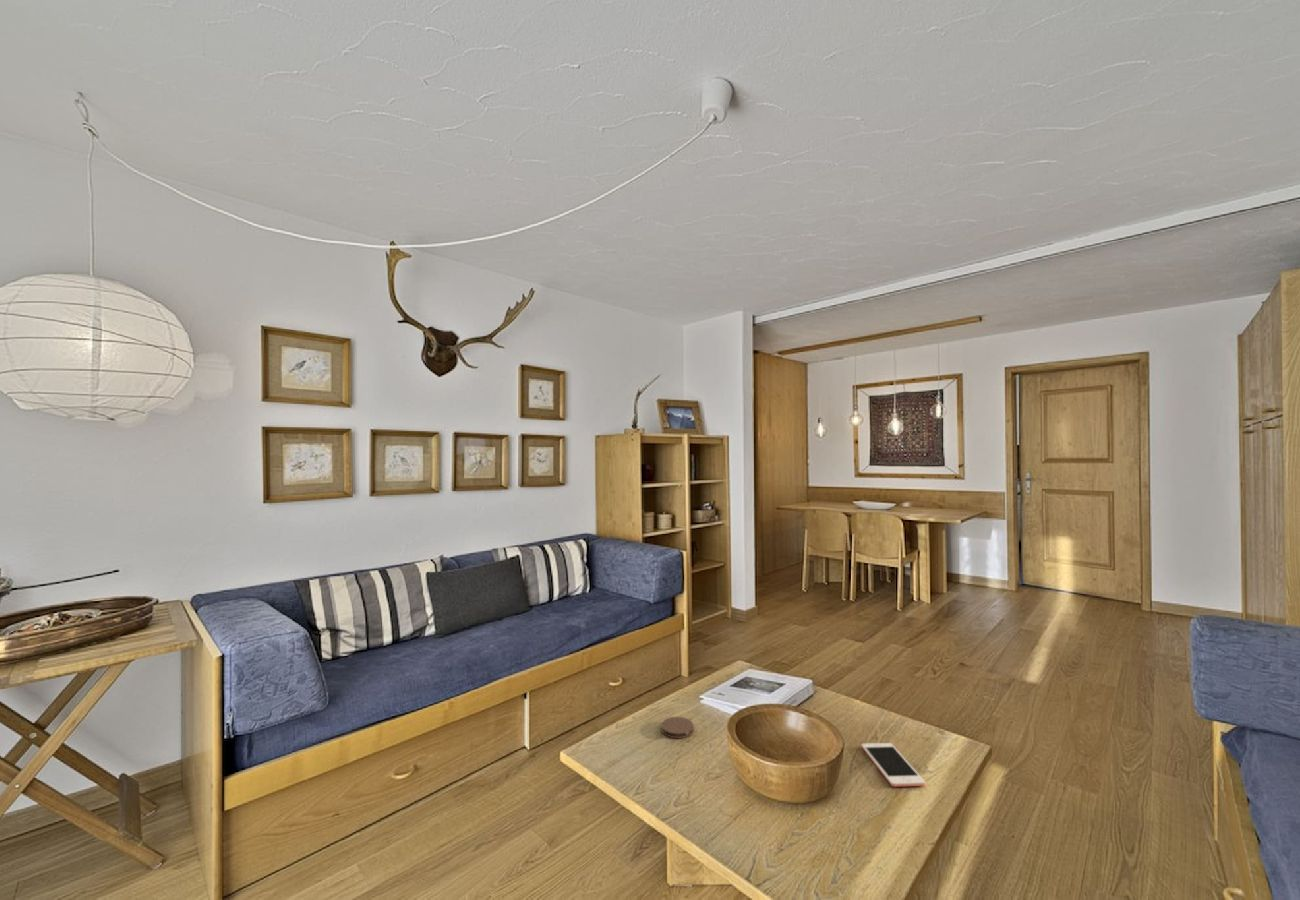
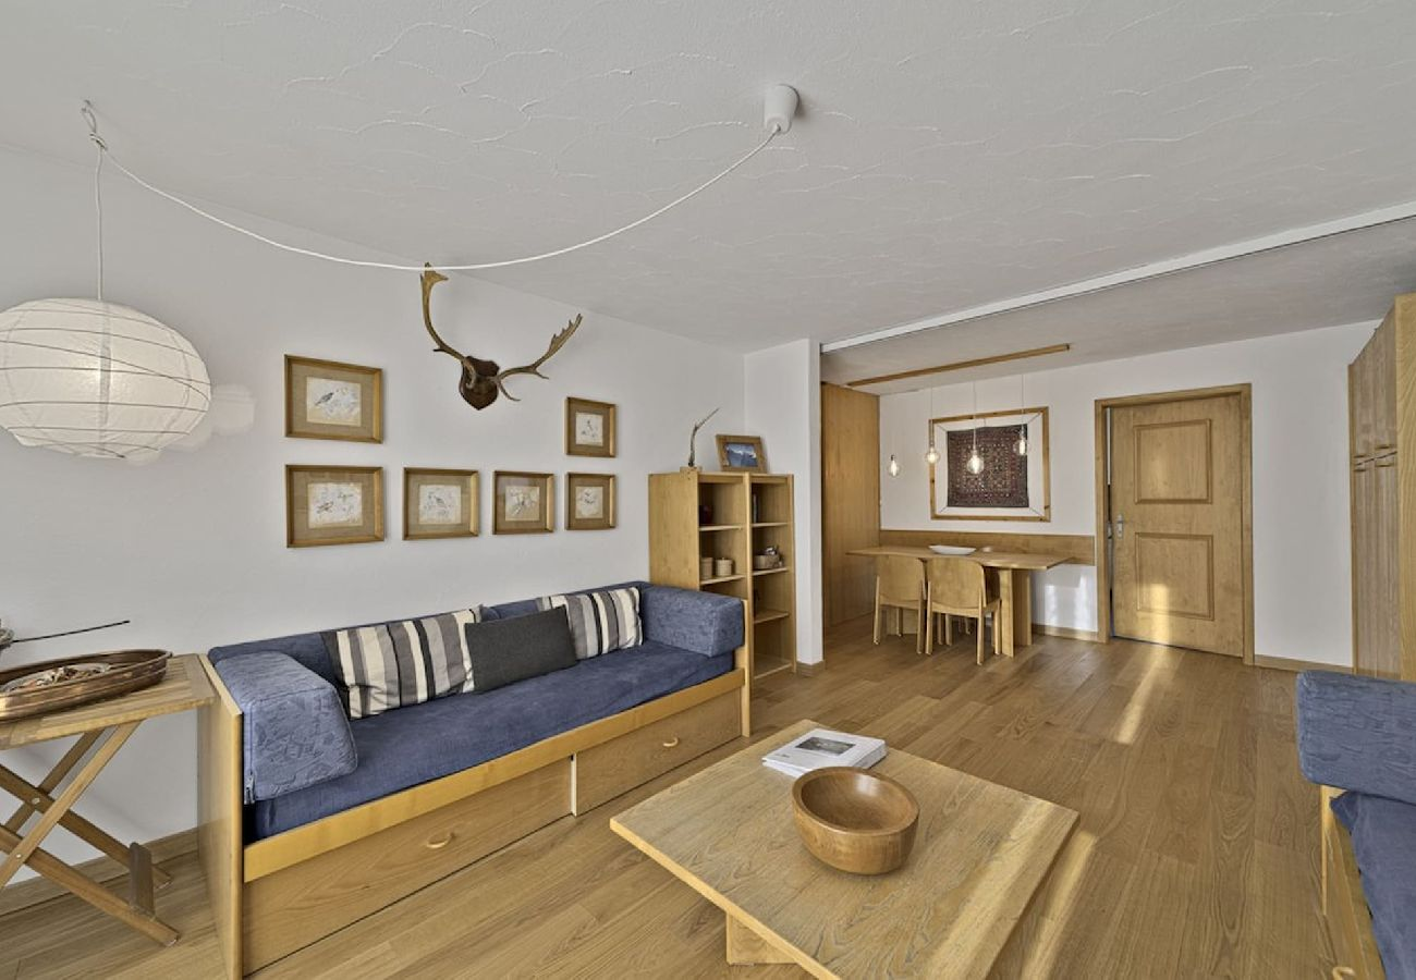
- coaster (677, 727)
- cell phone (891, 763)
